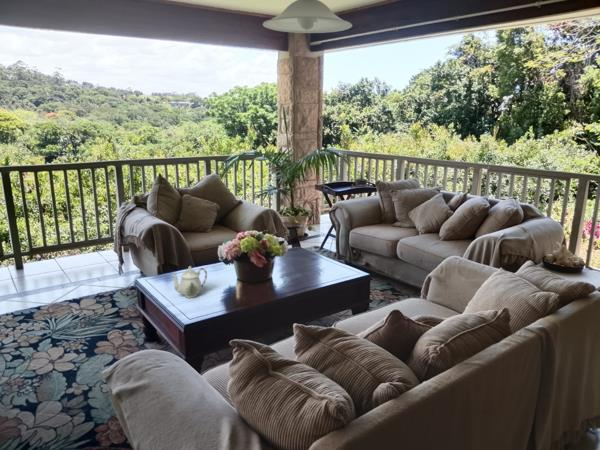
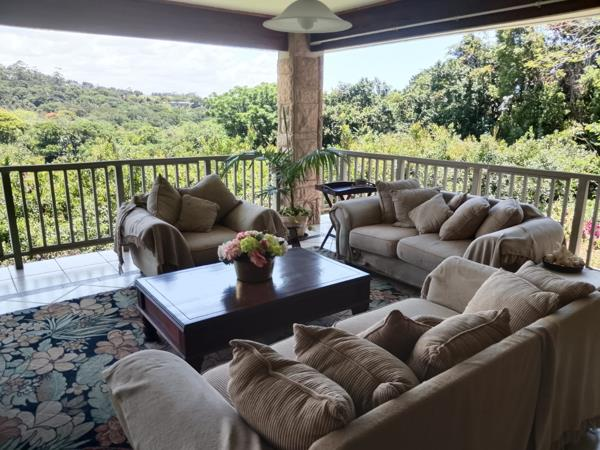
- teapot (189, 281)
